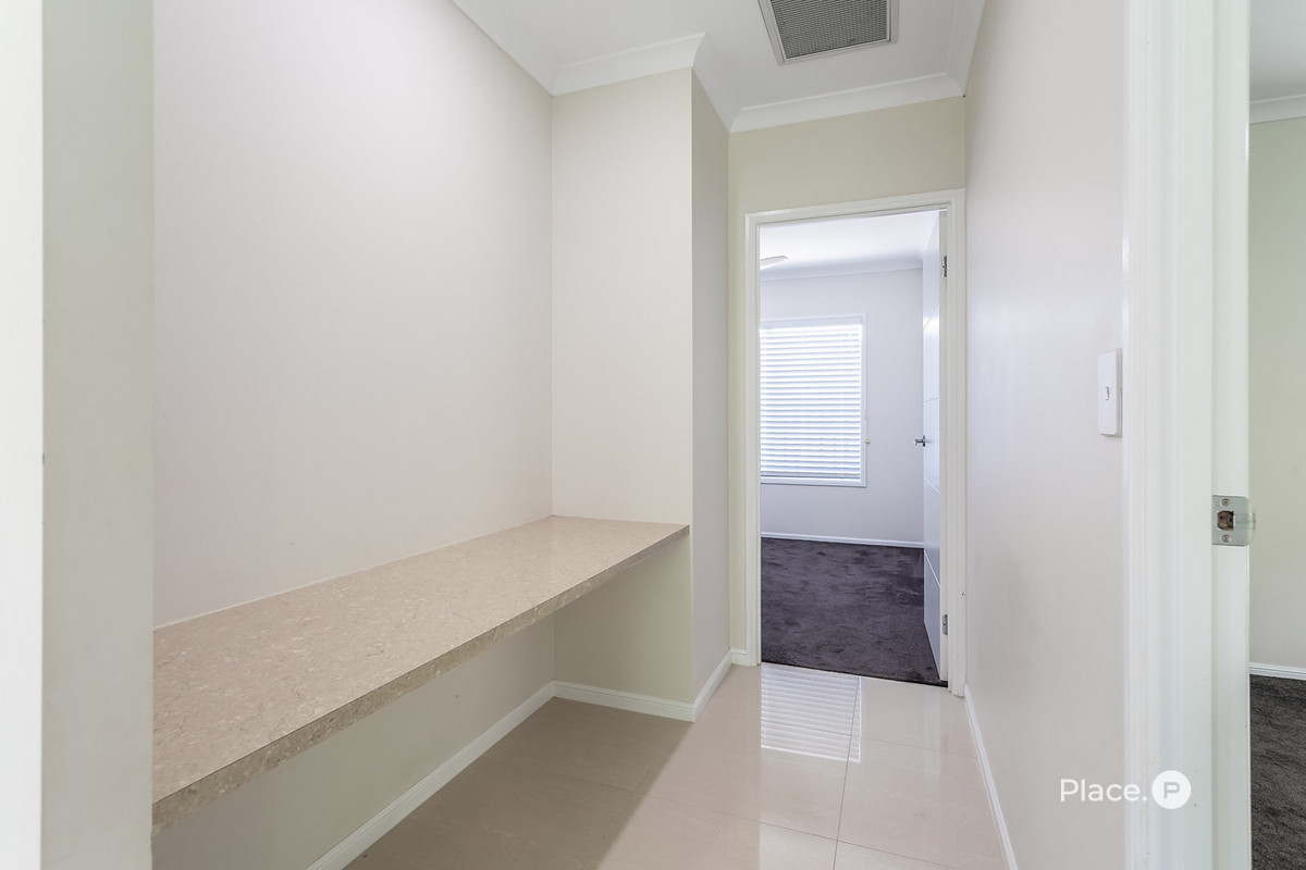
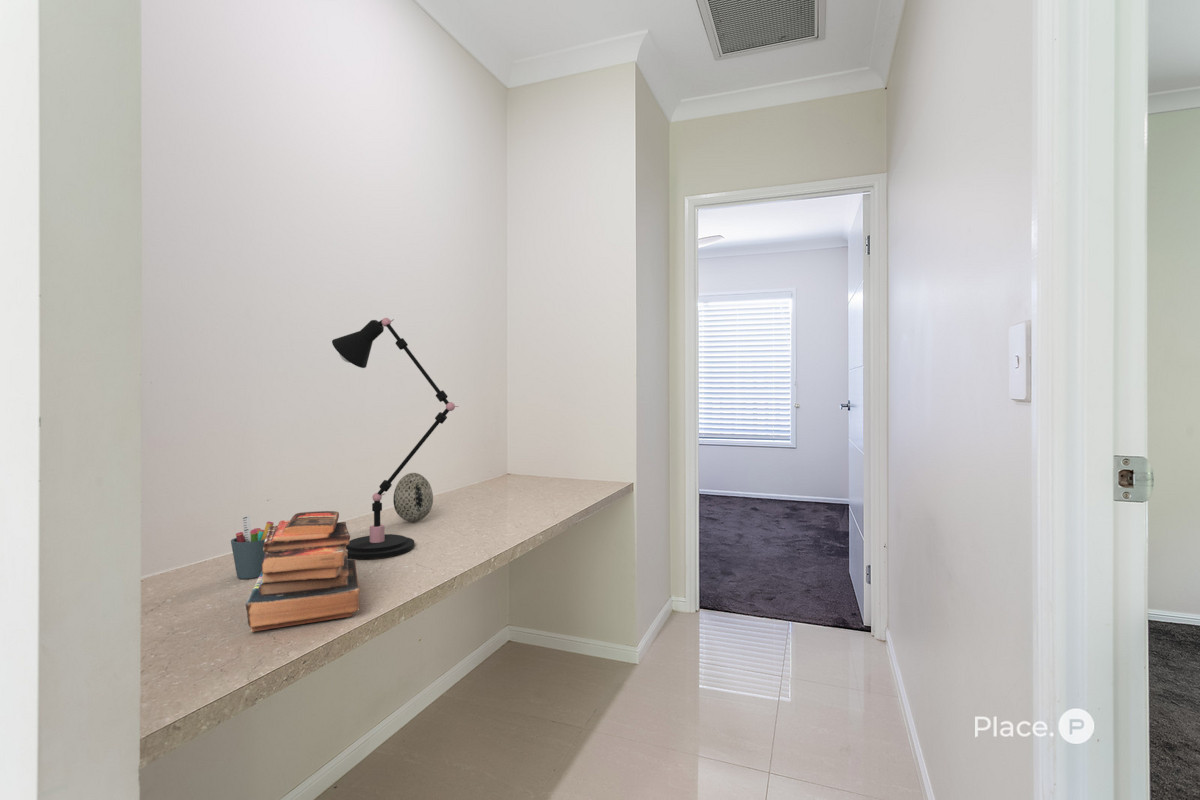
+ book (306, 561)
+ desk lamp (413, 448)
+ pen holder (252, 546)
+ decorative egg (413, 497)
